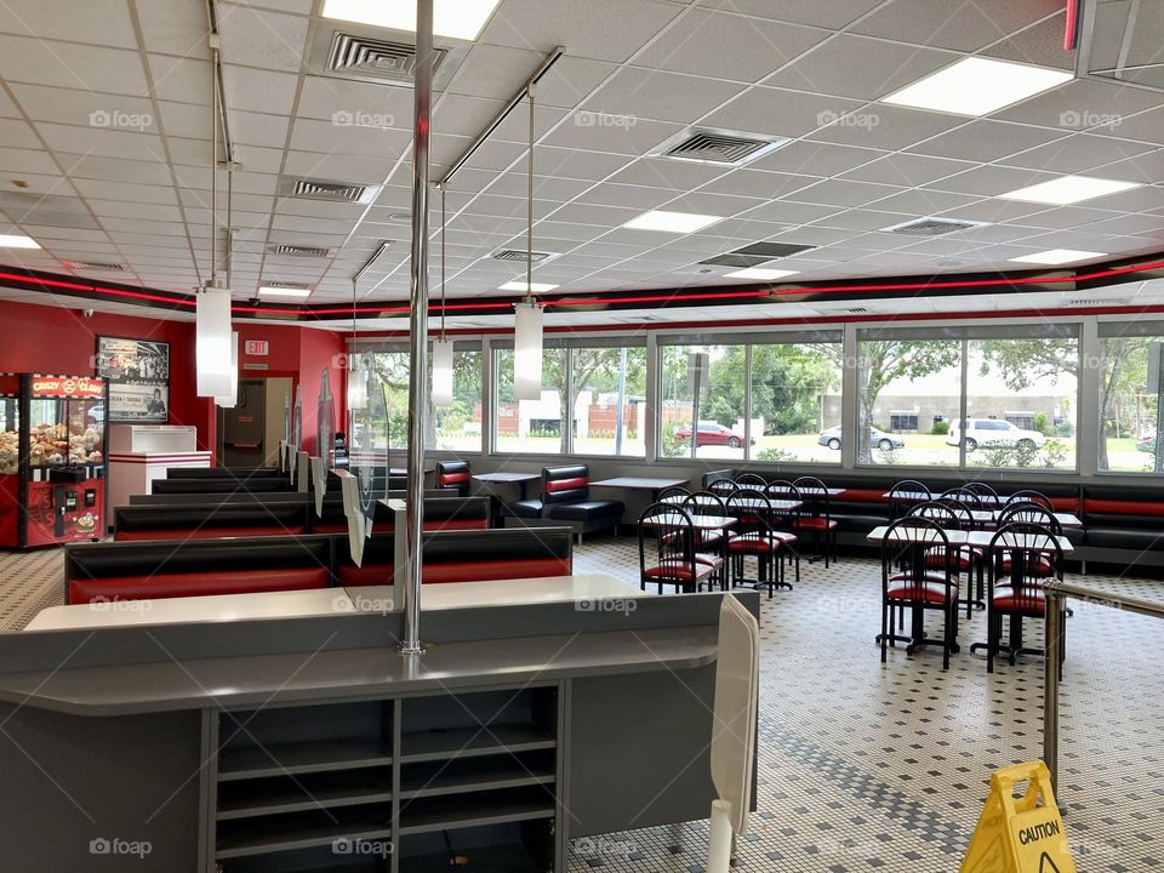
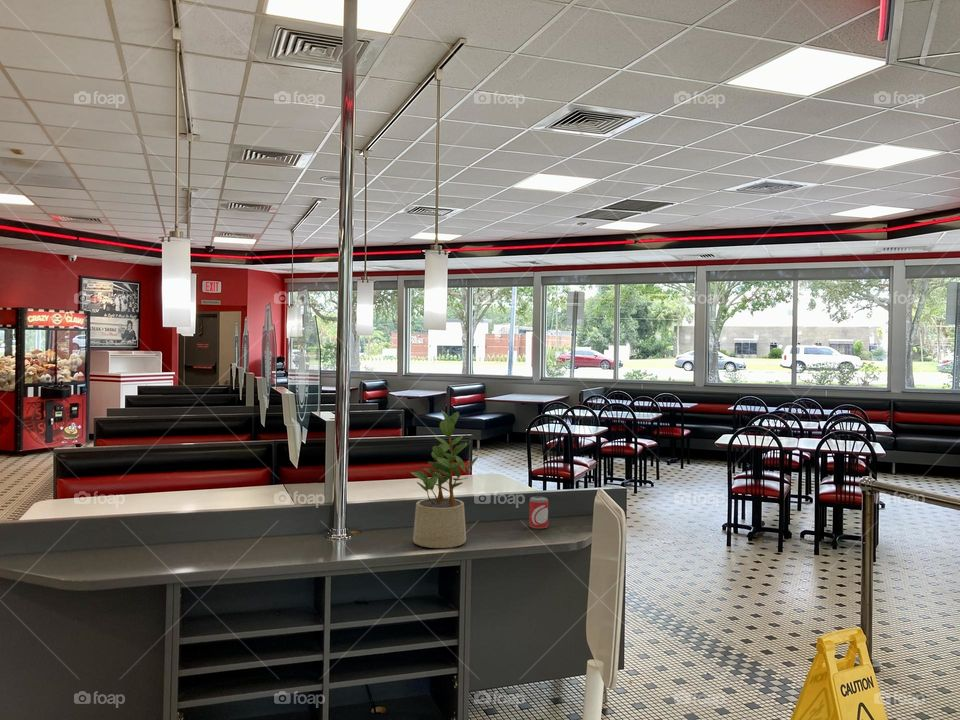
+ beer can (538, 512)
+ potted plant (438, 475)
